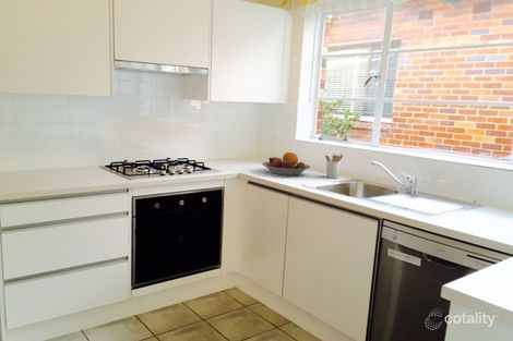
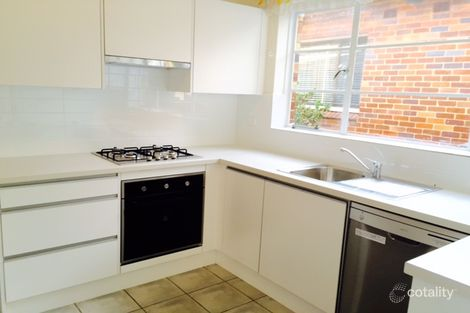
- fruit bowl (286, 162)
- utensil holder (334, 165)
